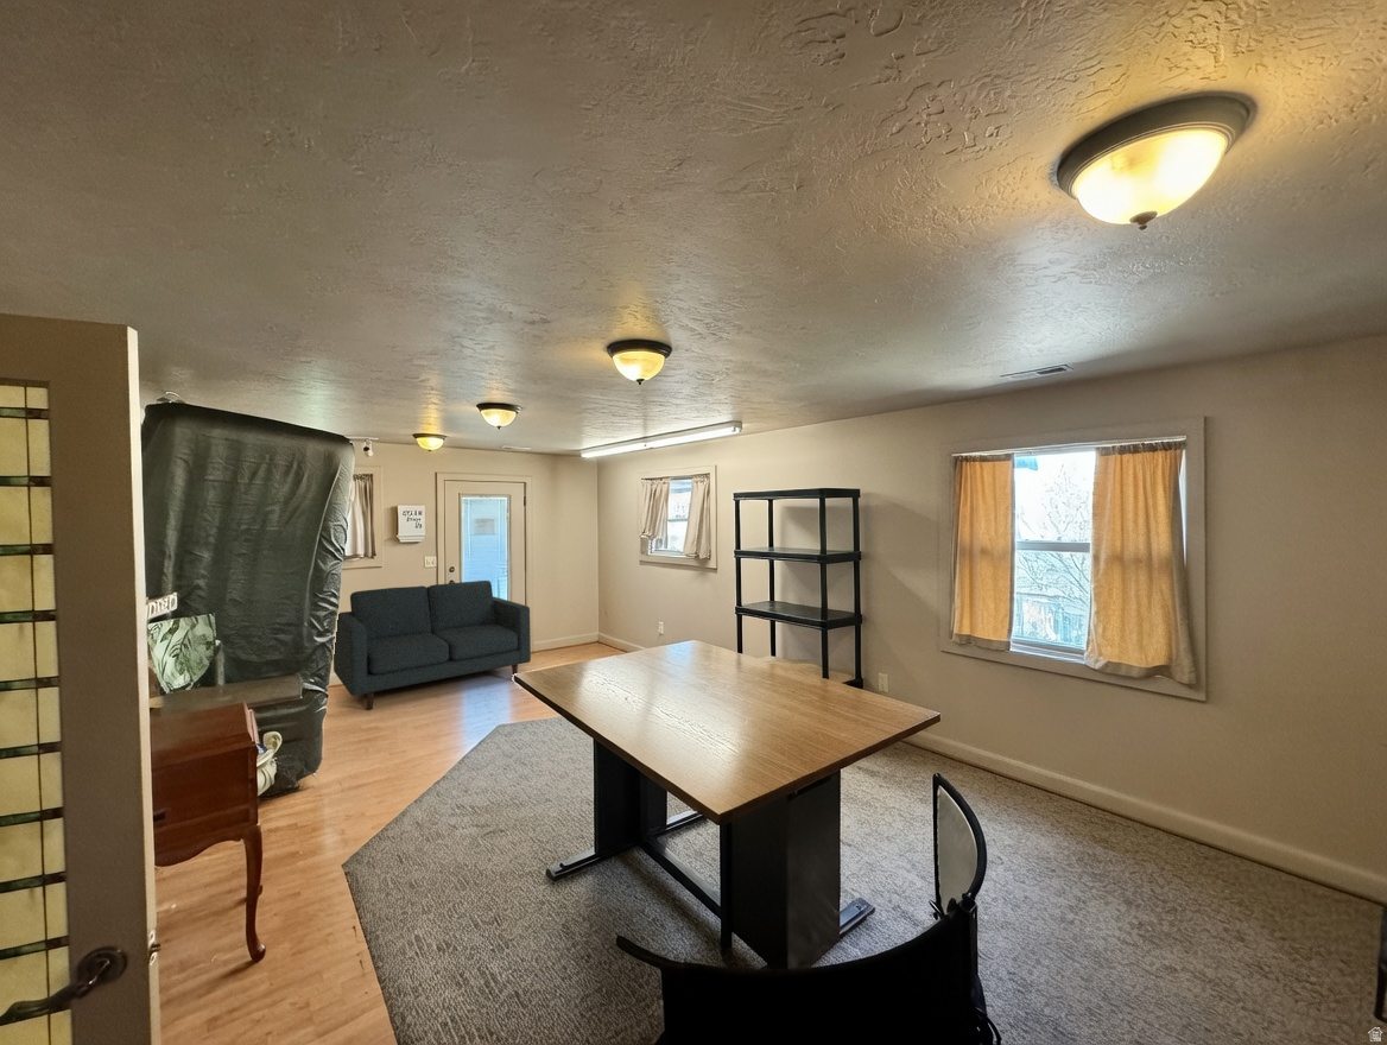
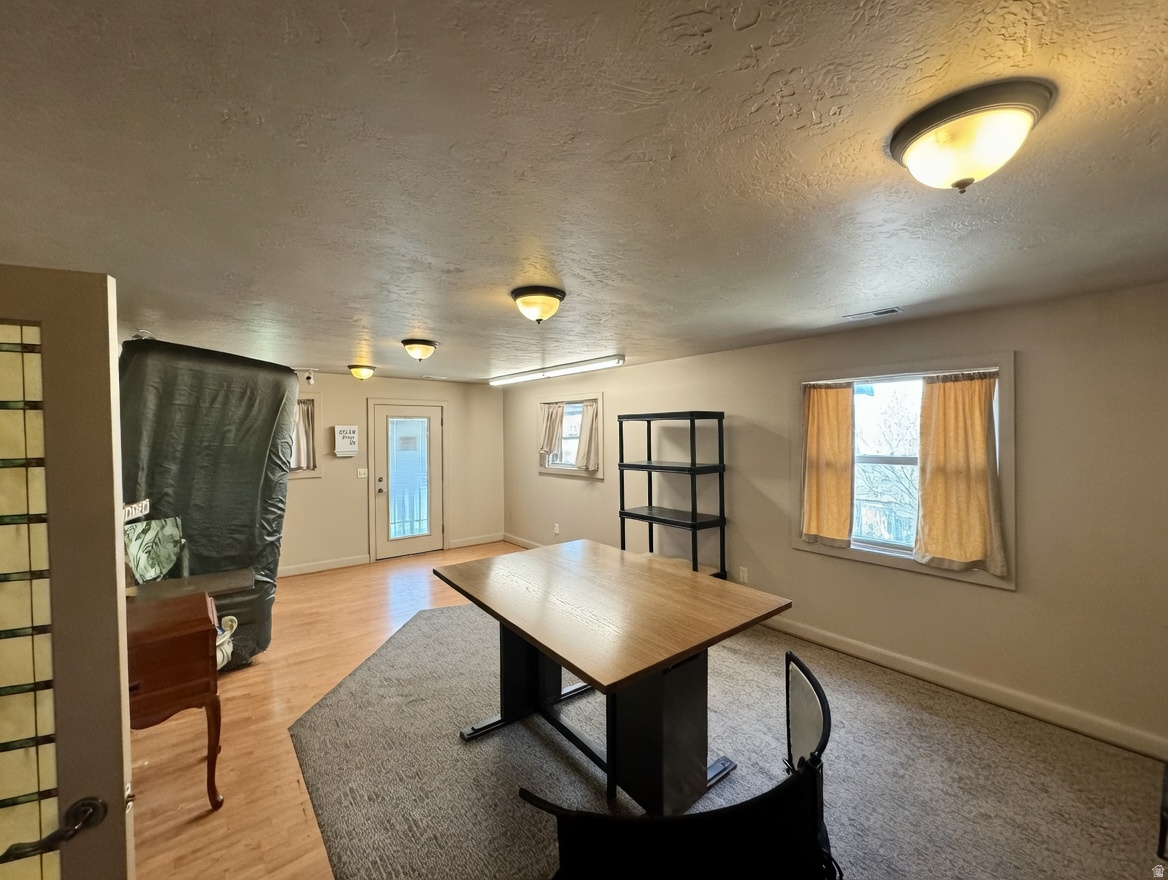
- sofa (435, 635)
